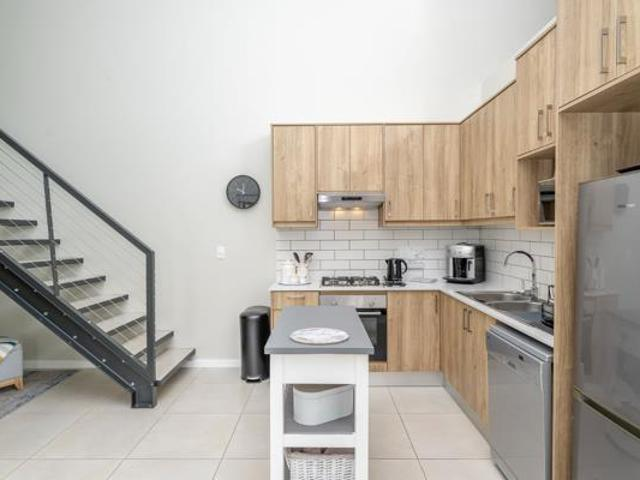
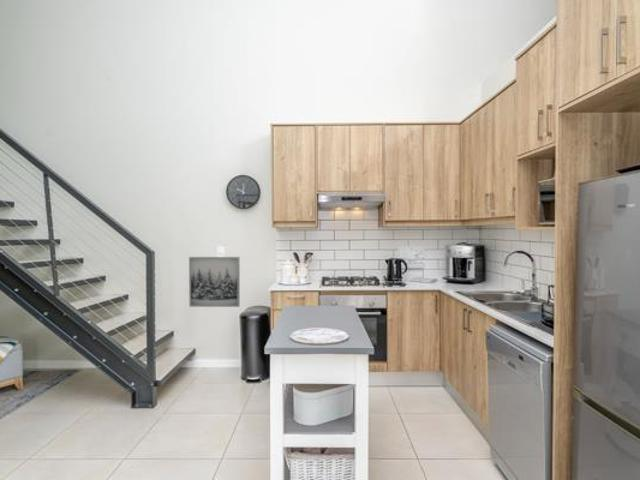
+ wall art (214, 281)
